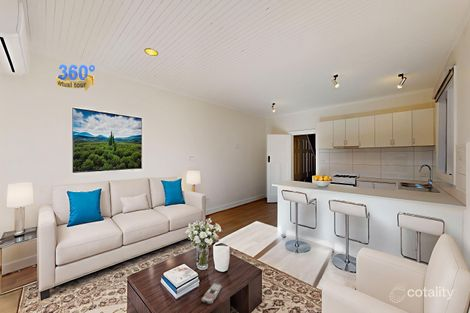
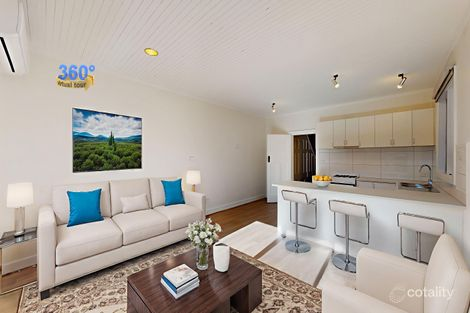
- remote control (212, 292)
